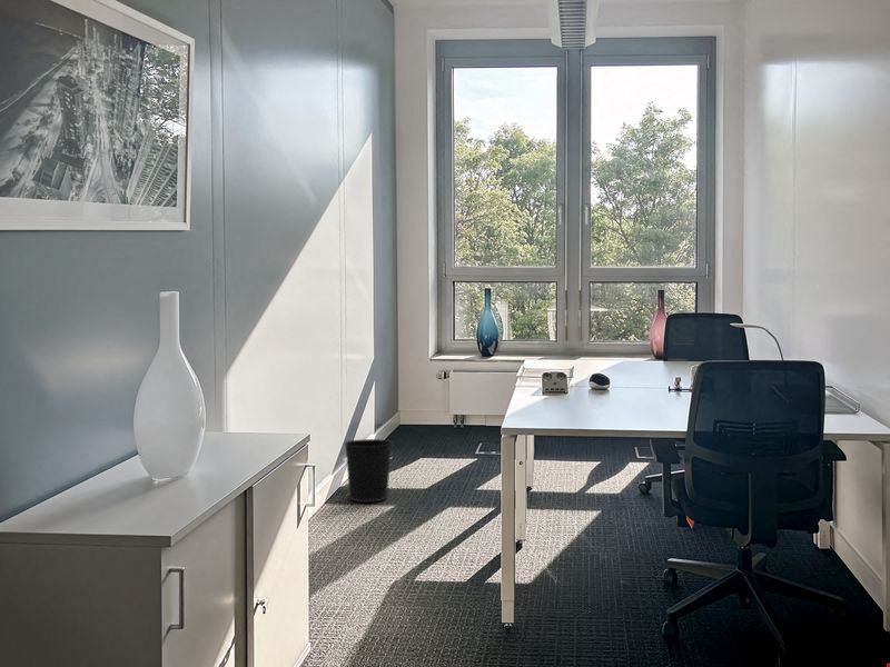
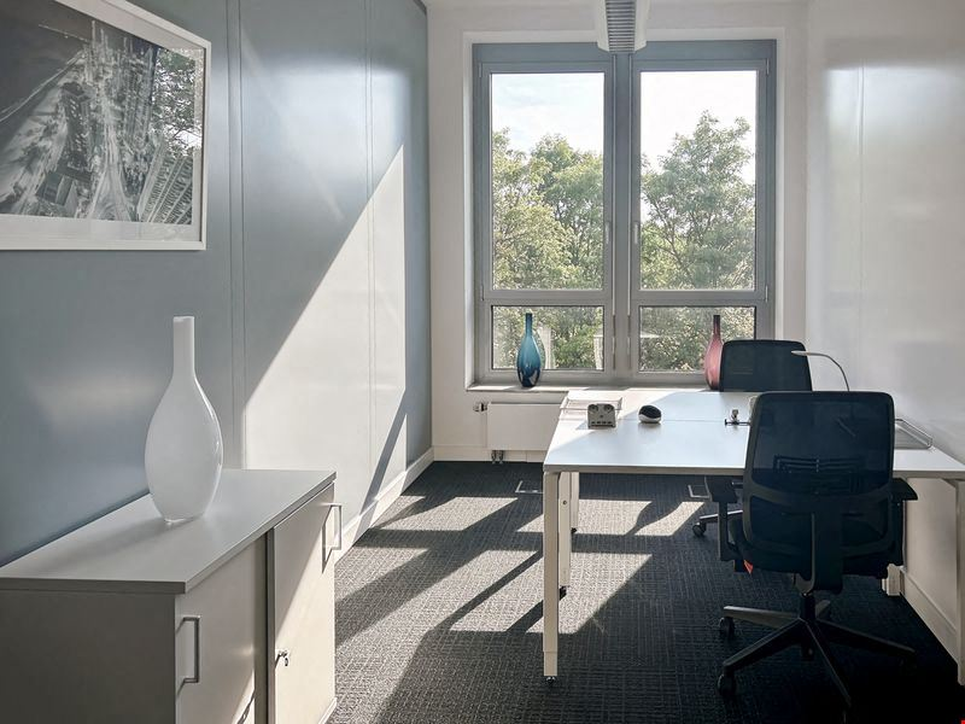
- wastebasket (368, 470)
